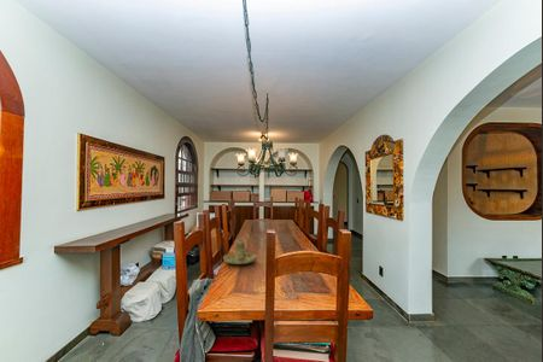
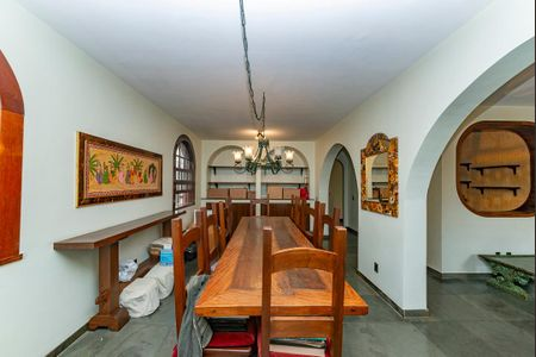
- candle holder (240, 250)
